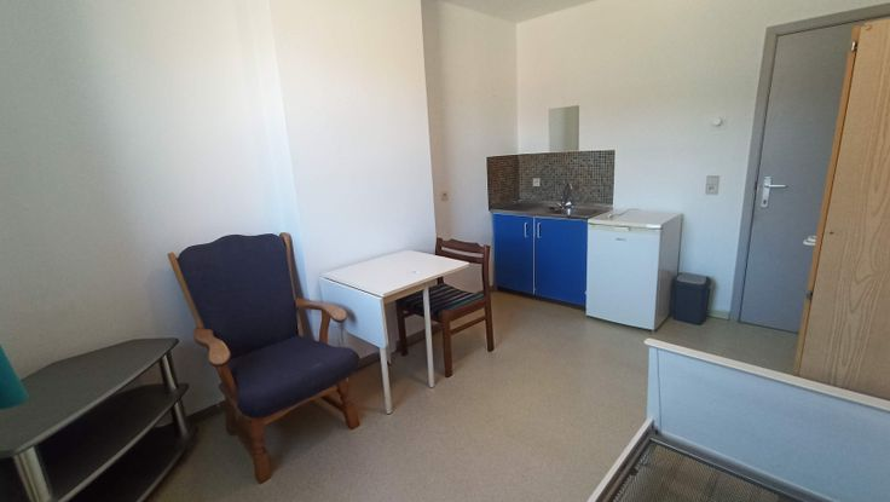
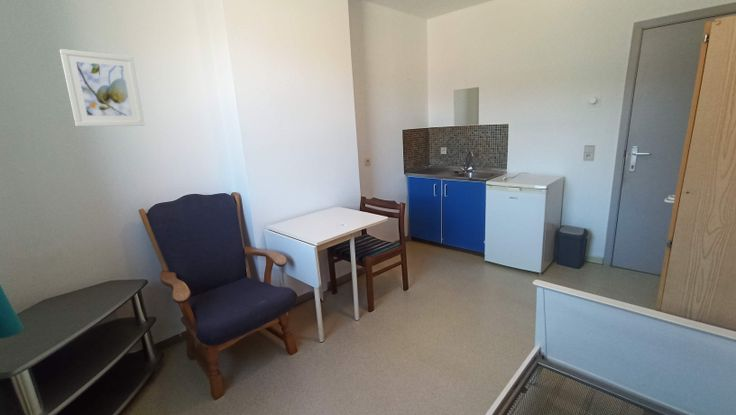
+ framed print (105, 90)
